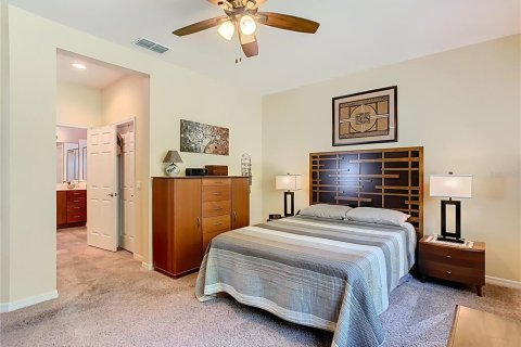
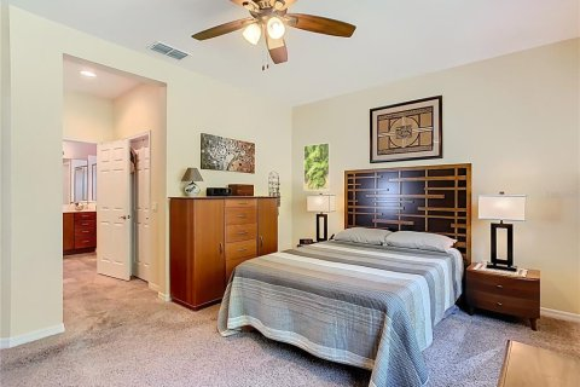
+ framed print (317, 167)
